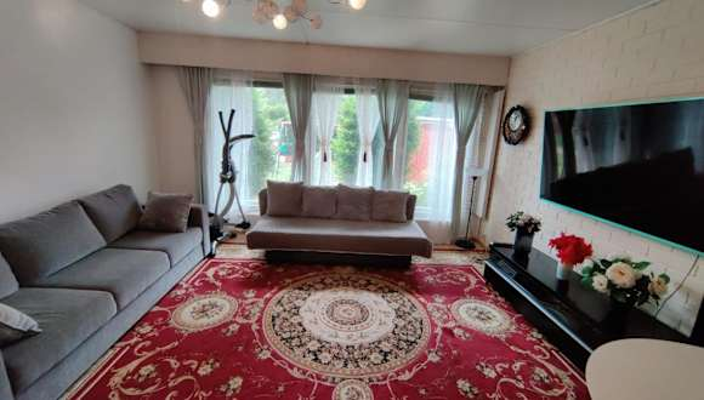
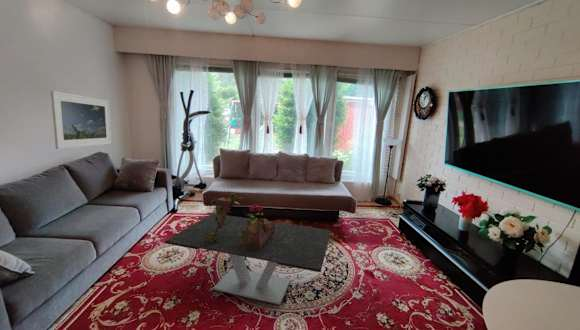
+ coffee table (254, 258)
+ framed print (85, 121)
+ potted flower (245, 215)
